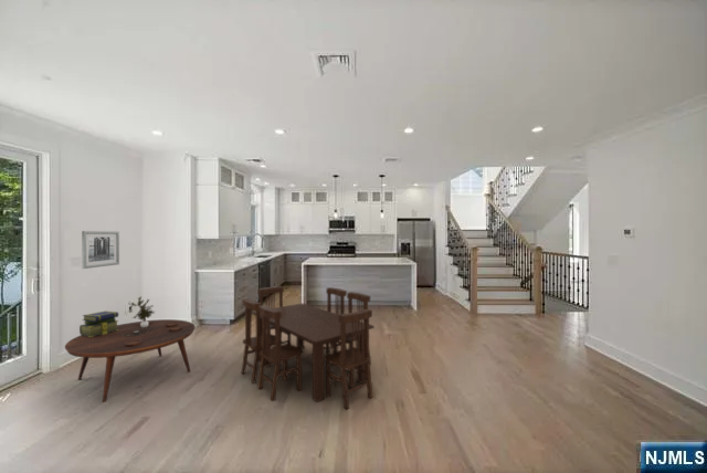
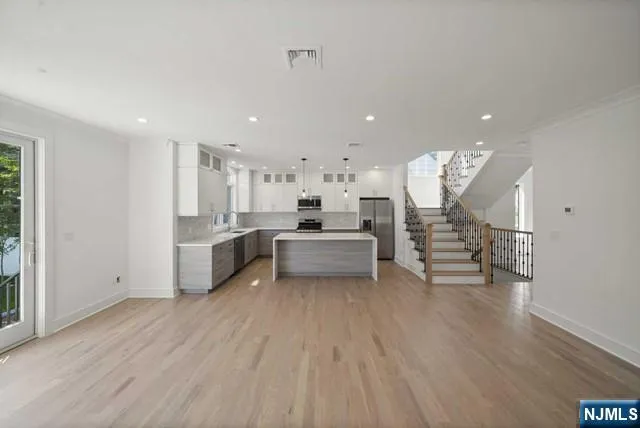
- potted plant (141, 313)
- stack of books (99, 322)
- wall art (102, 249)
- coffee table (136, 353)
- dining set (307, 333)
